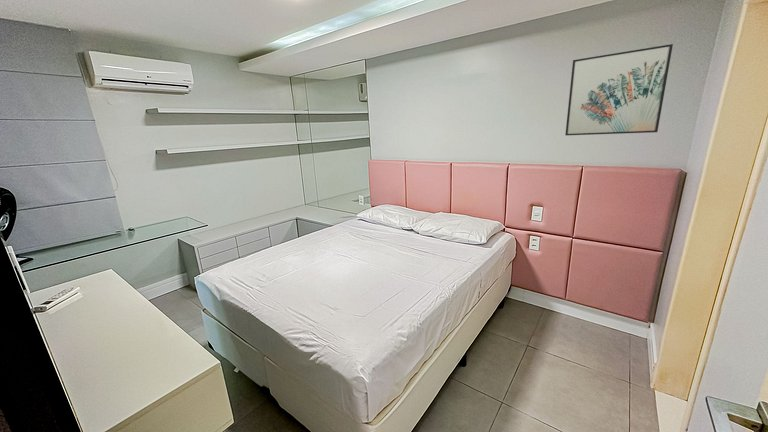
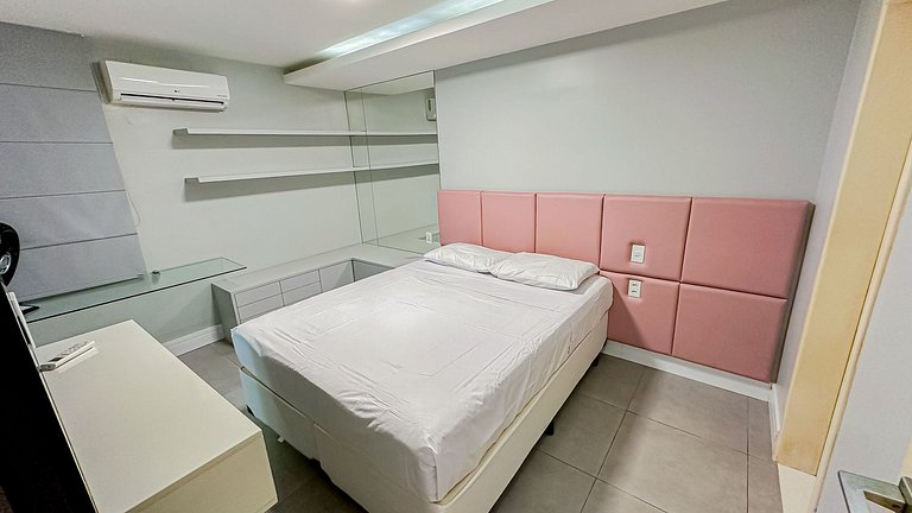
- wall art (613, 94)
